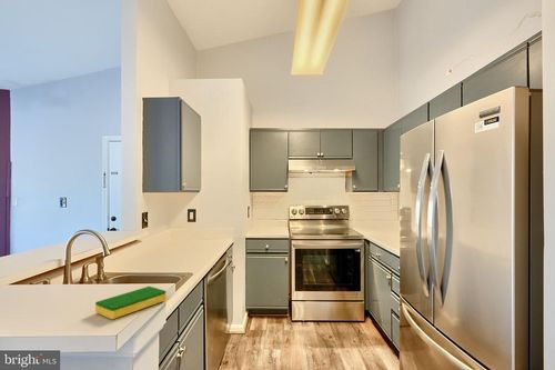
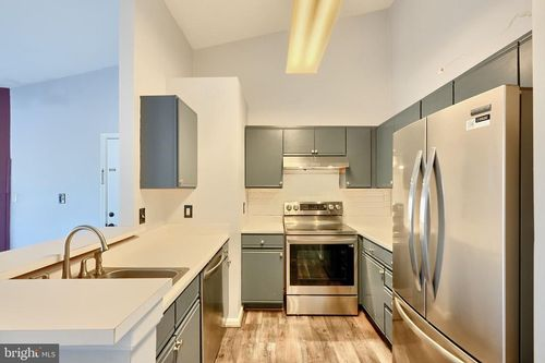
- dish sponge (132, 301)
